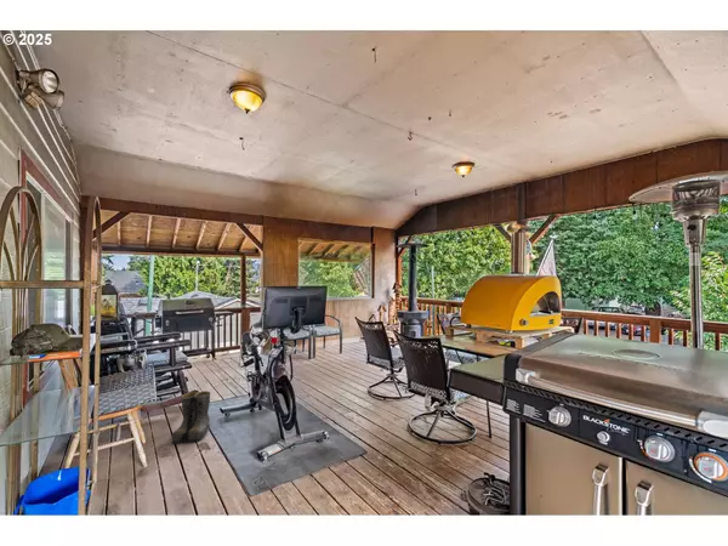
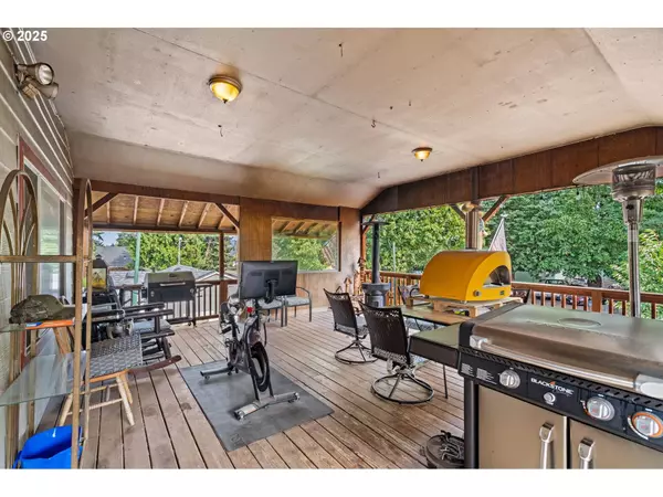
- boots (192, 415)
